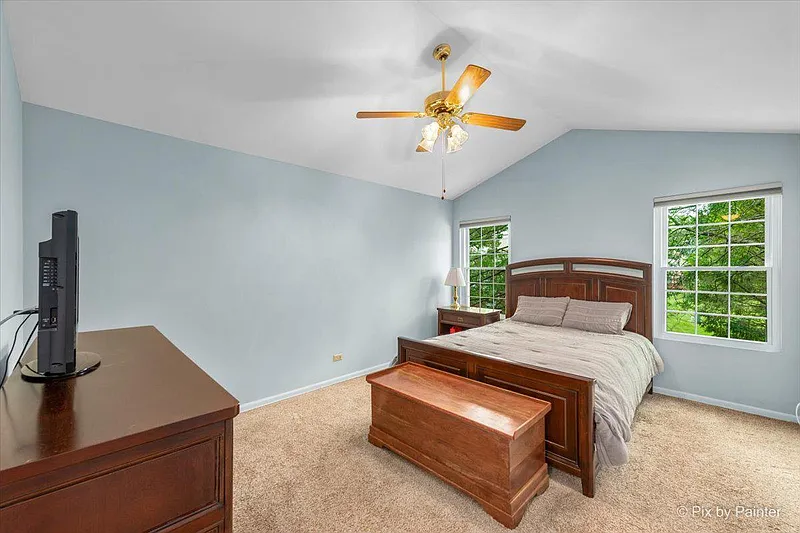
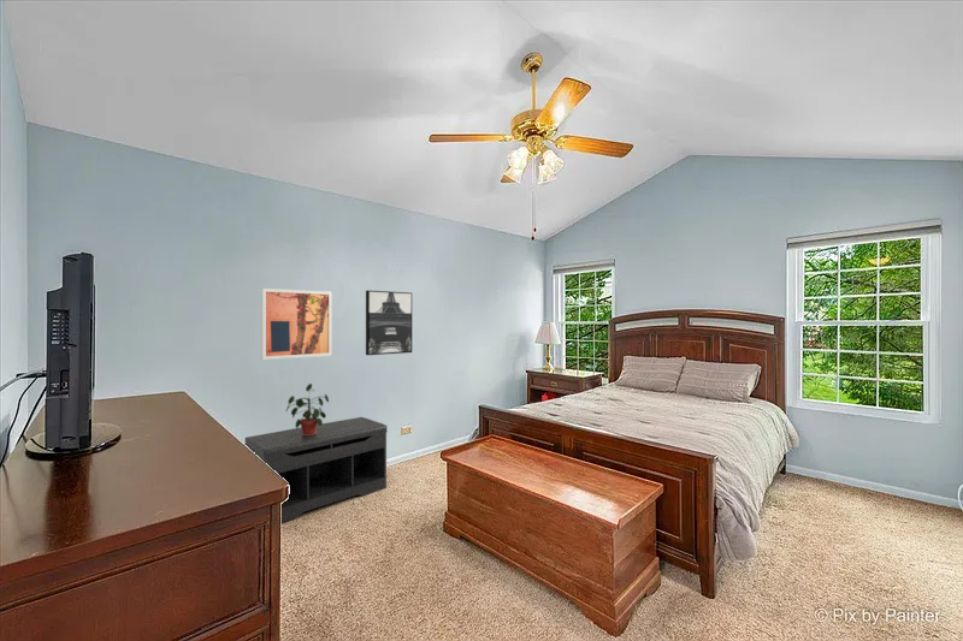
+ potted plant (307, 410)
+ wall art (389, 322)
+ bench (319, 463)
+ wall art (297, 324)
